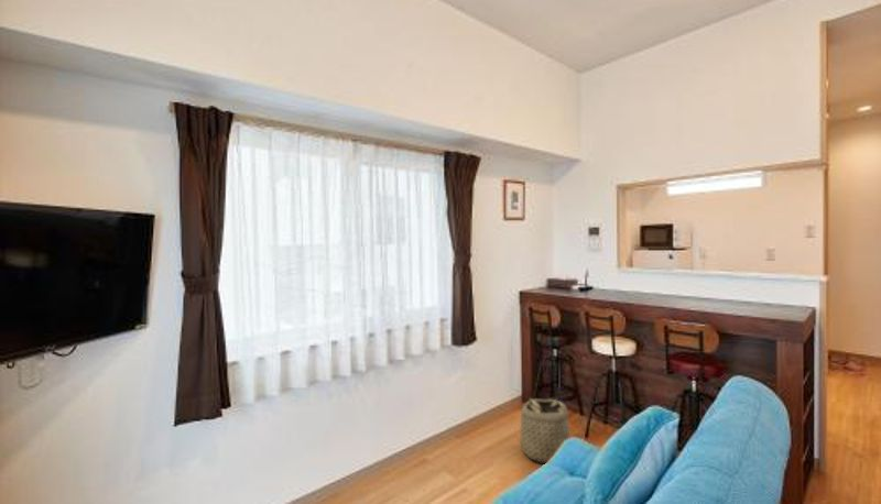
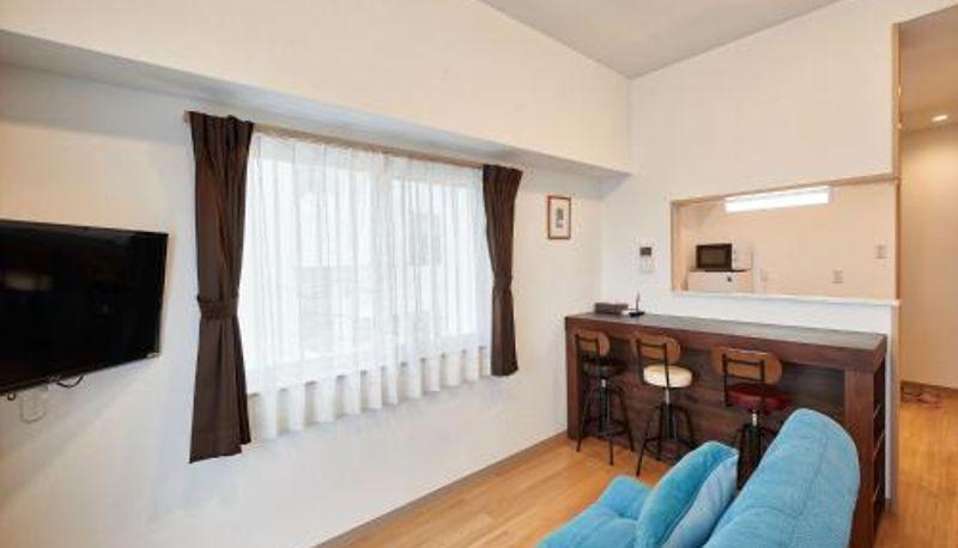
- basket (542, 425)
